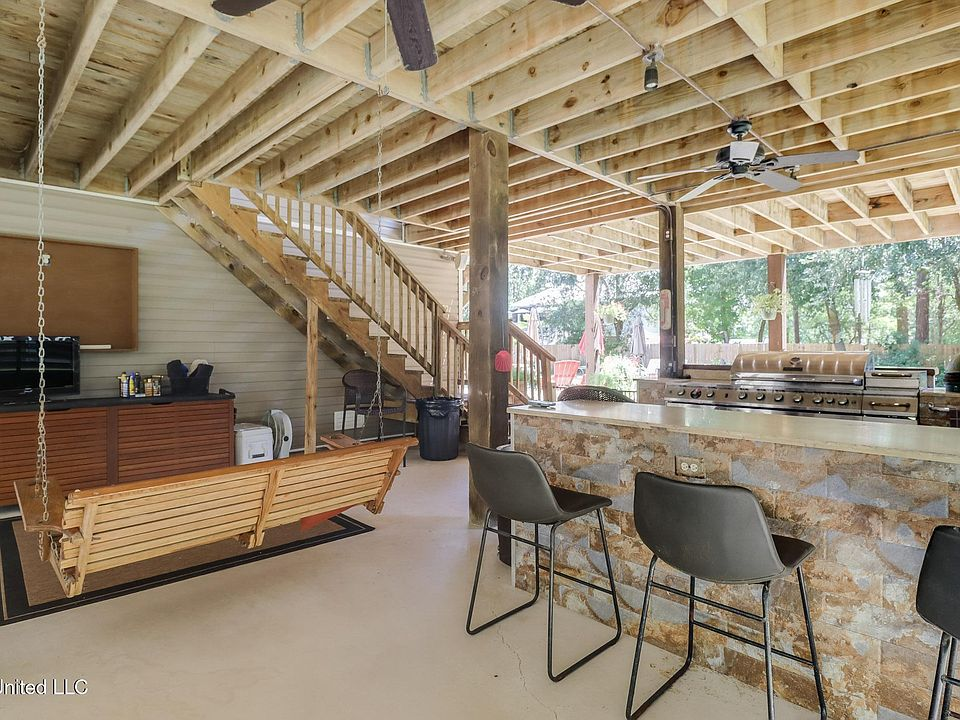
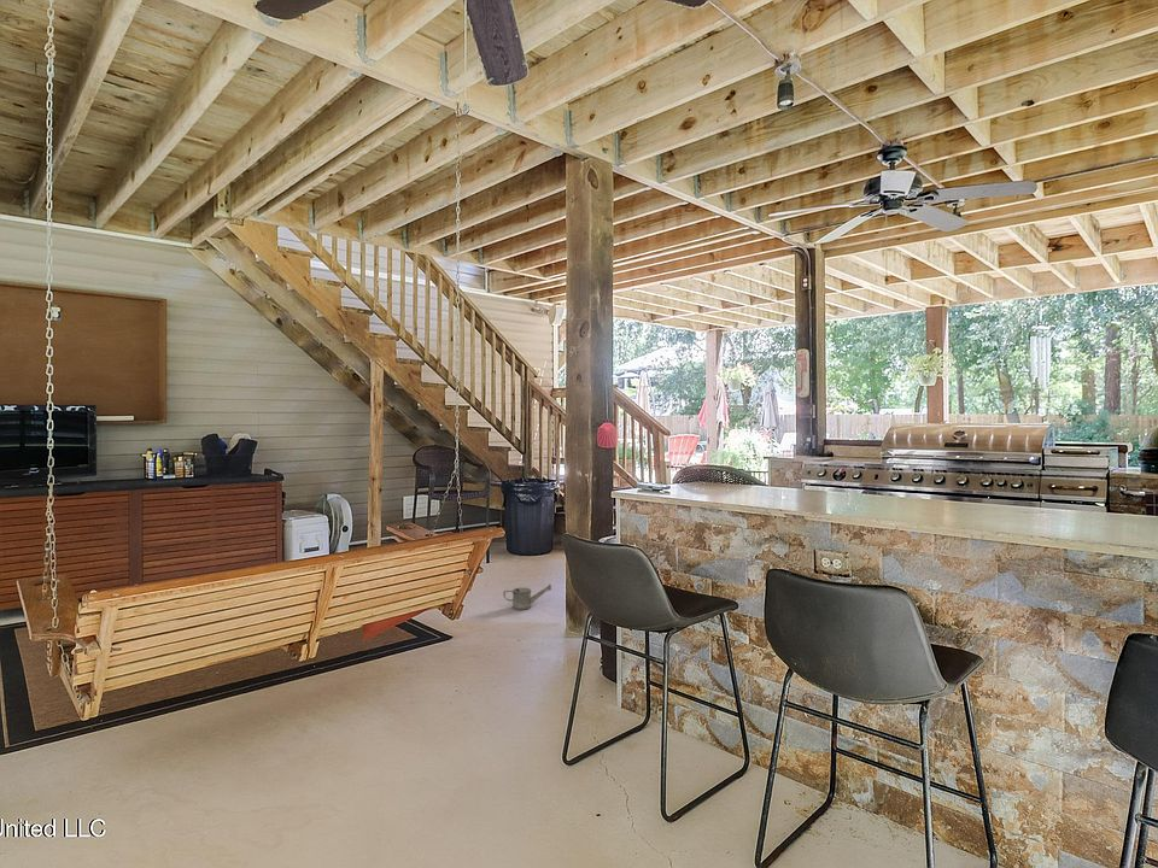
+ watering can (527, 596)
